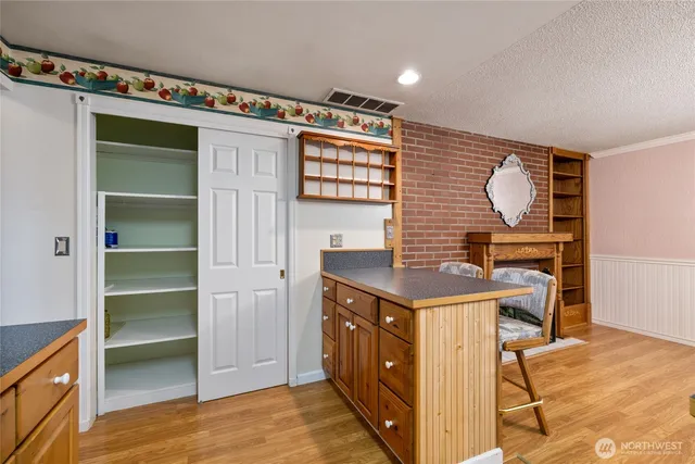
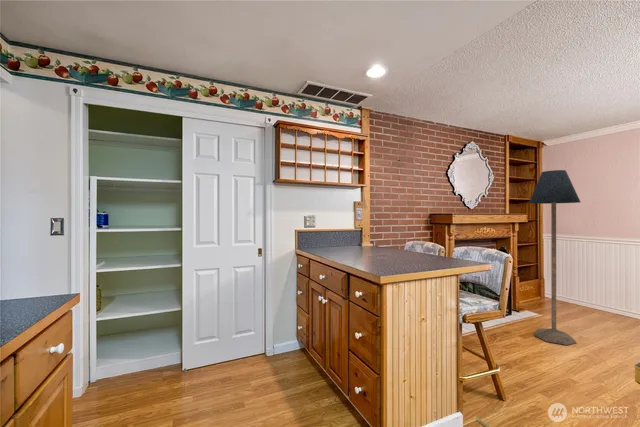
+ floor lamp (553, 254)
